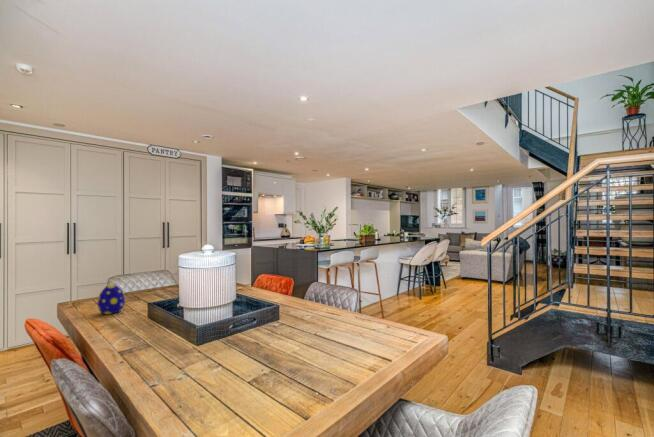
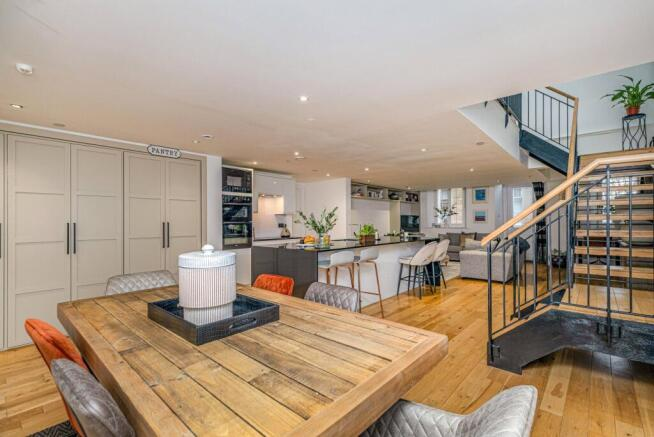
- decorative egg (111, 298)
